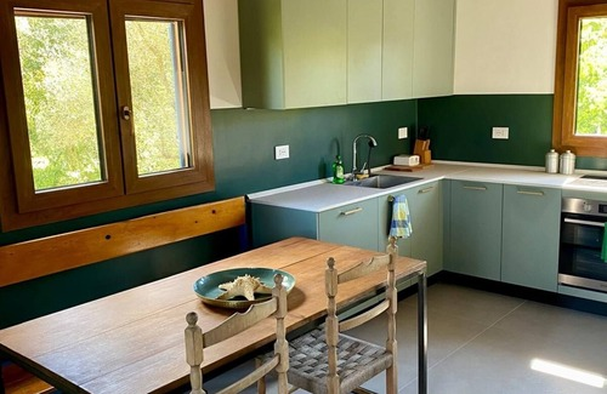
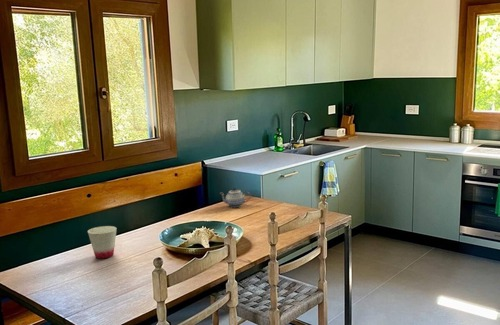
+ cup (103, 242)
+ teapot (235, 196)
